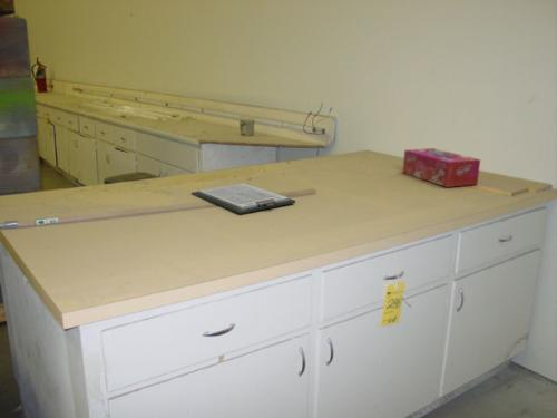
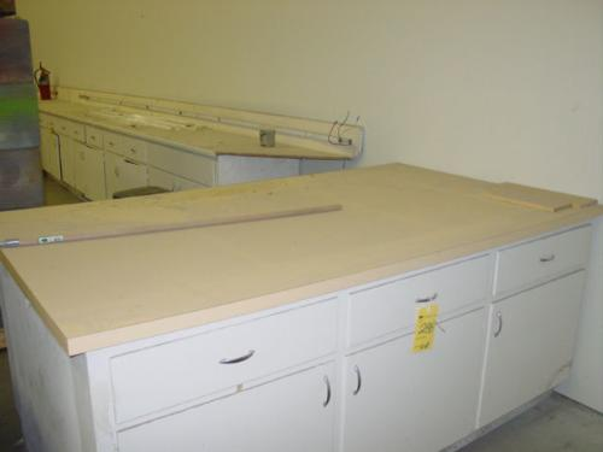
- clipboard (243, 196)
- tissue box (439, 166)
